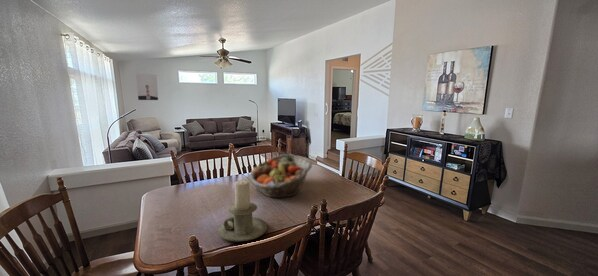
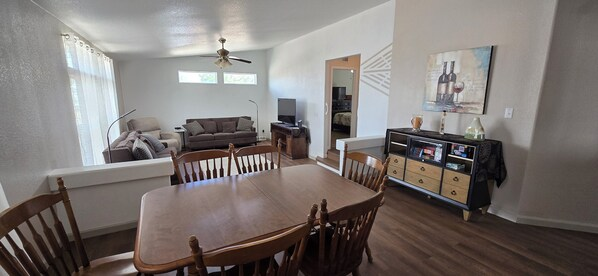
- candle holder (242, 206)
- fruit basket (280, 174)
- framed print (147, 87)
